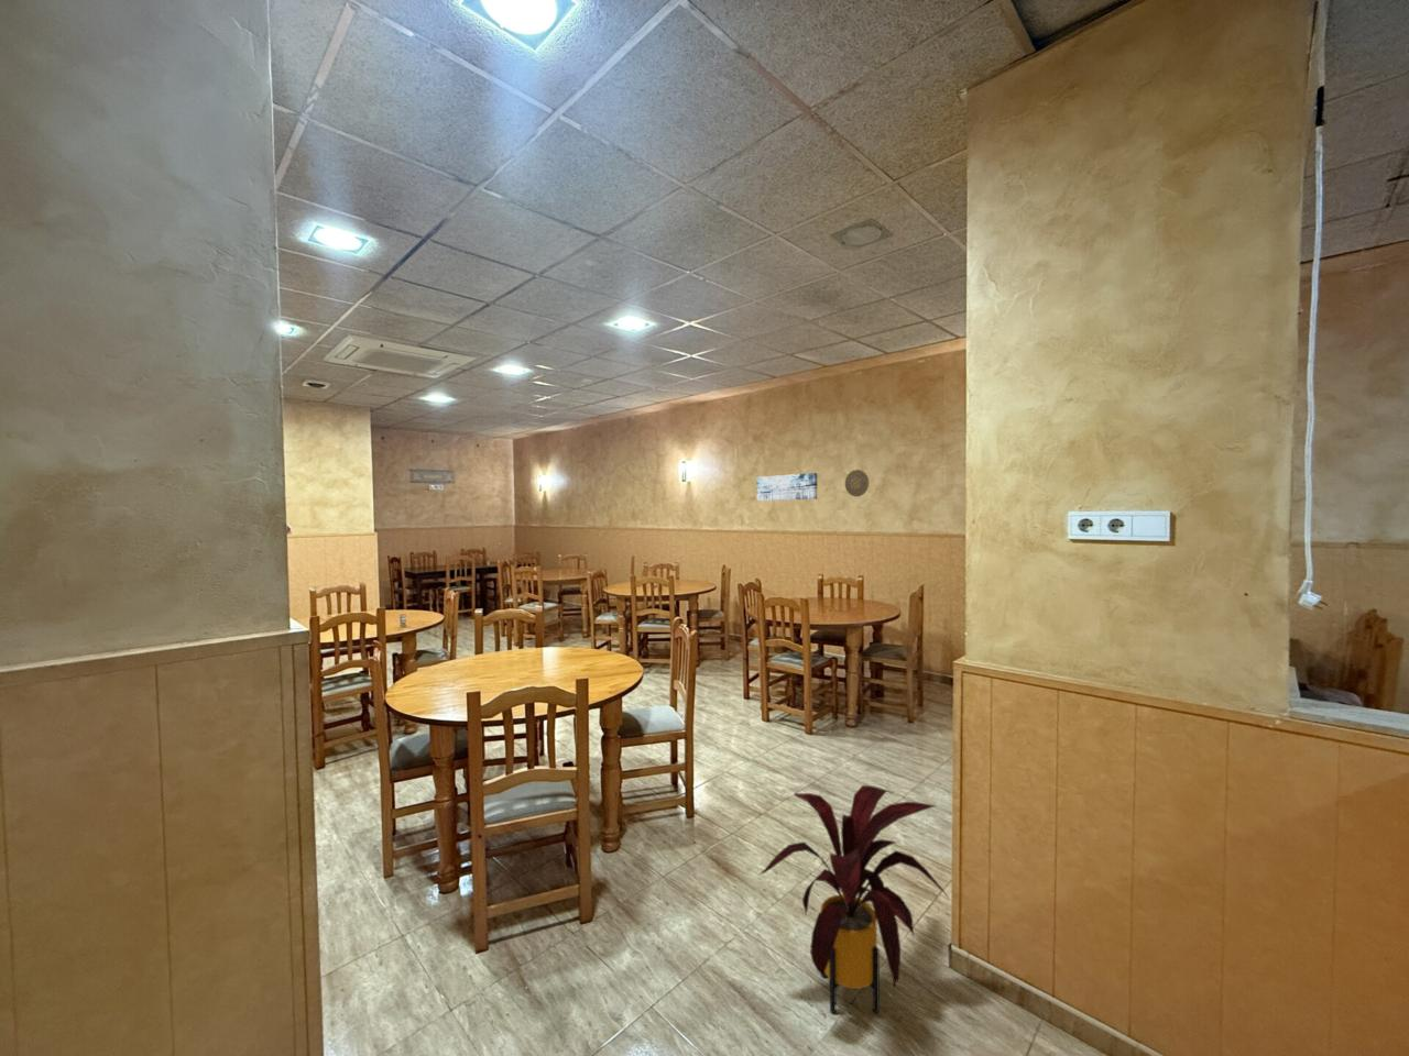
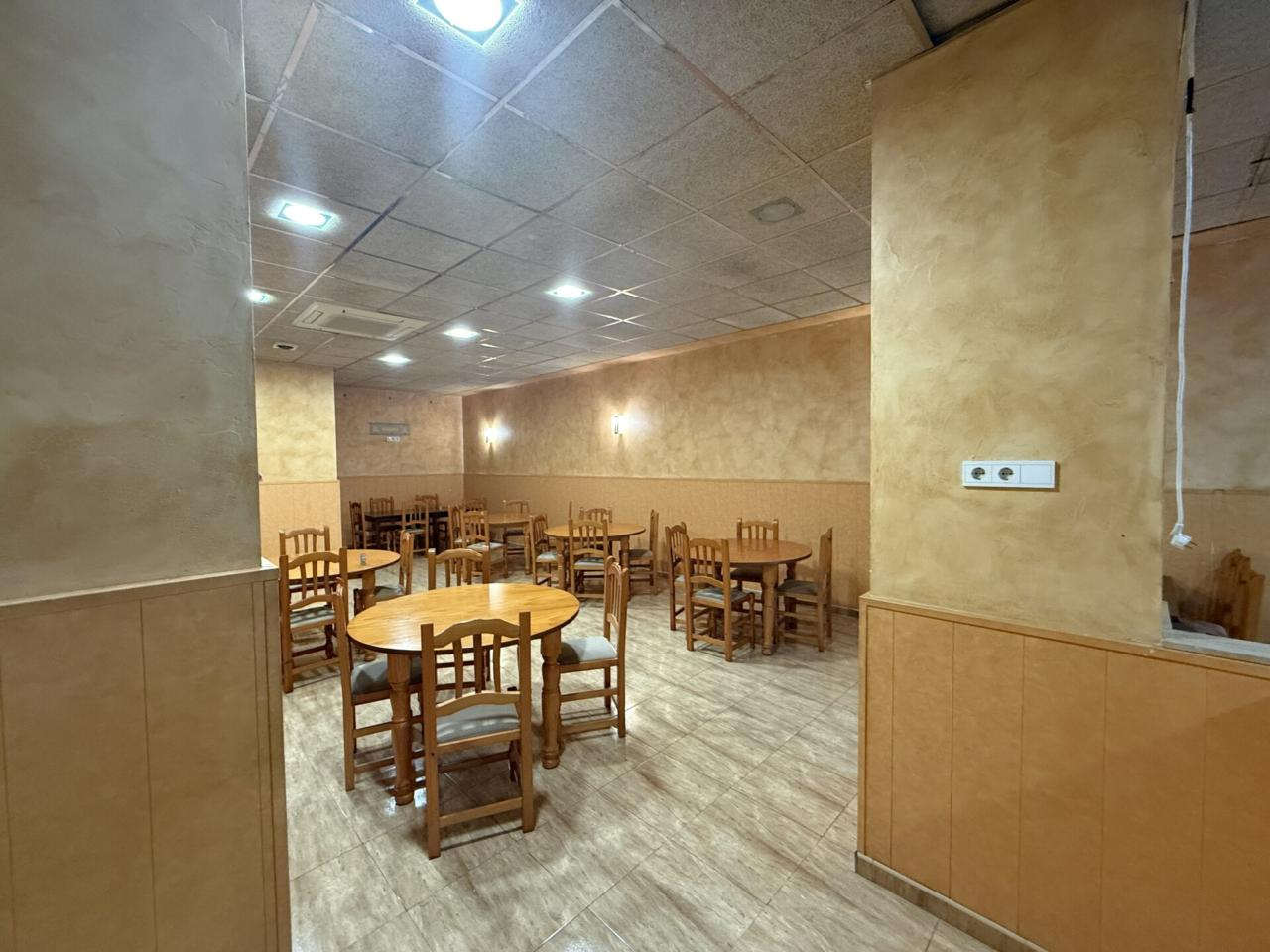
- decorative plate (855, 483)
- wall art (784, 487)
- house plant (850, 891)
